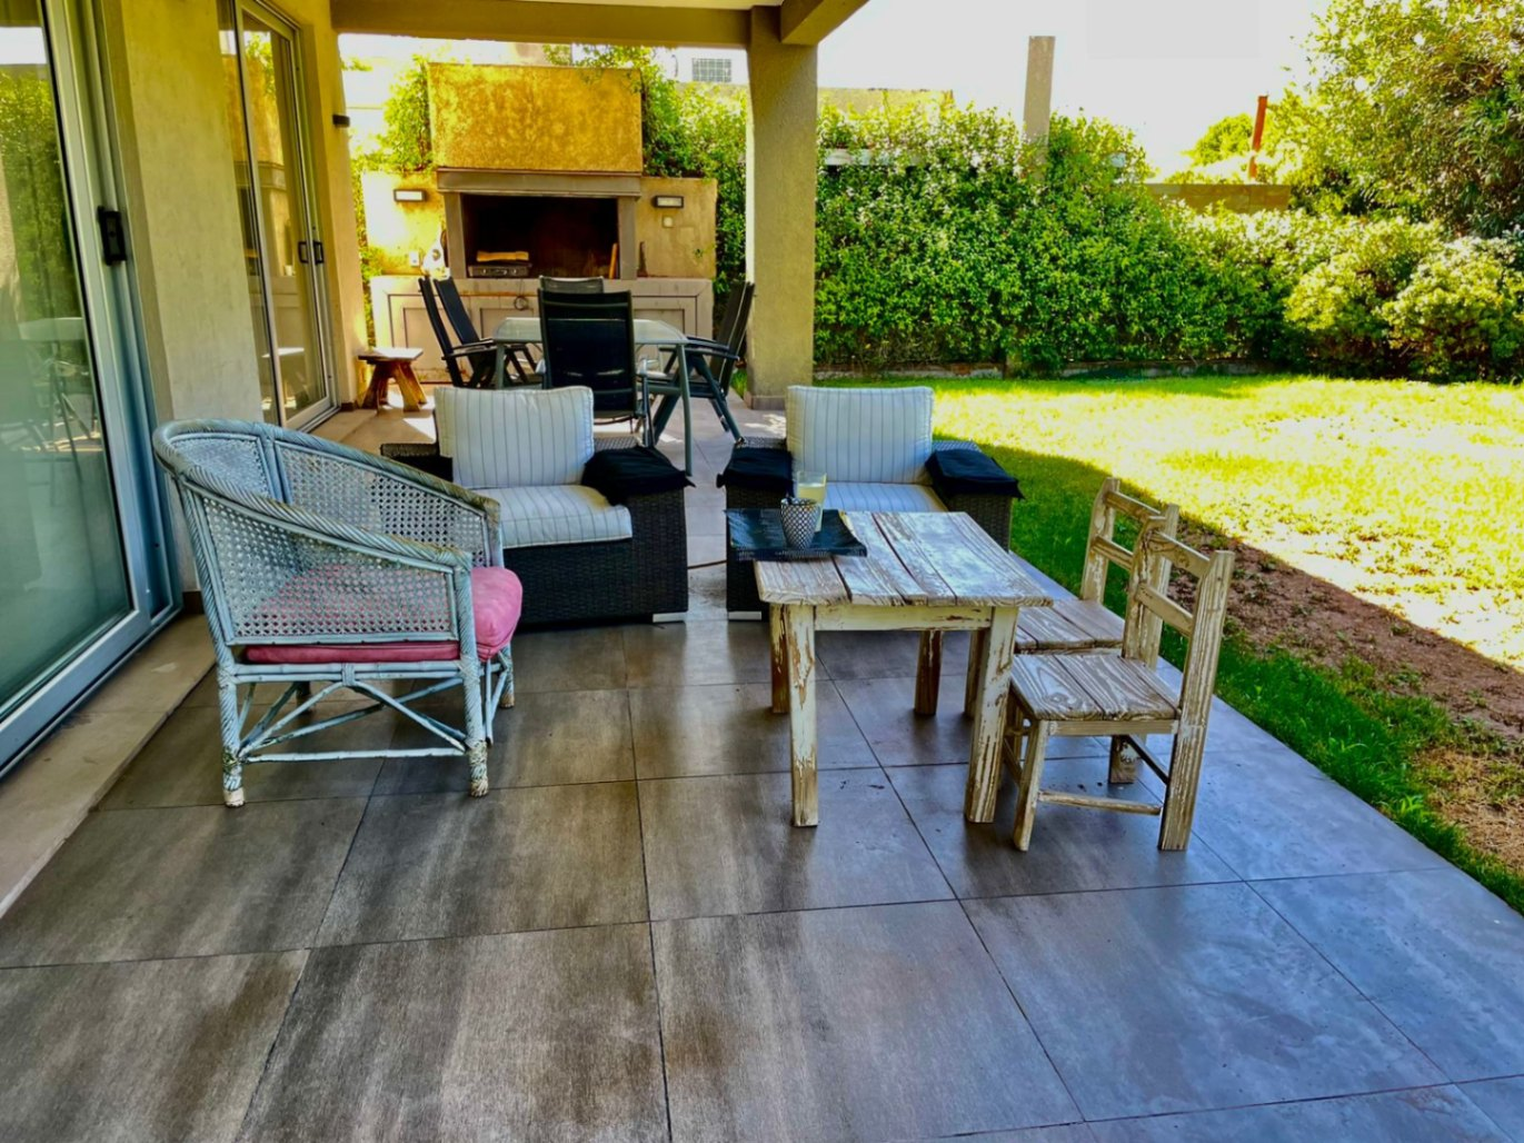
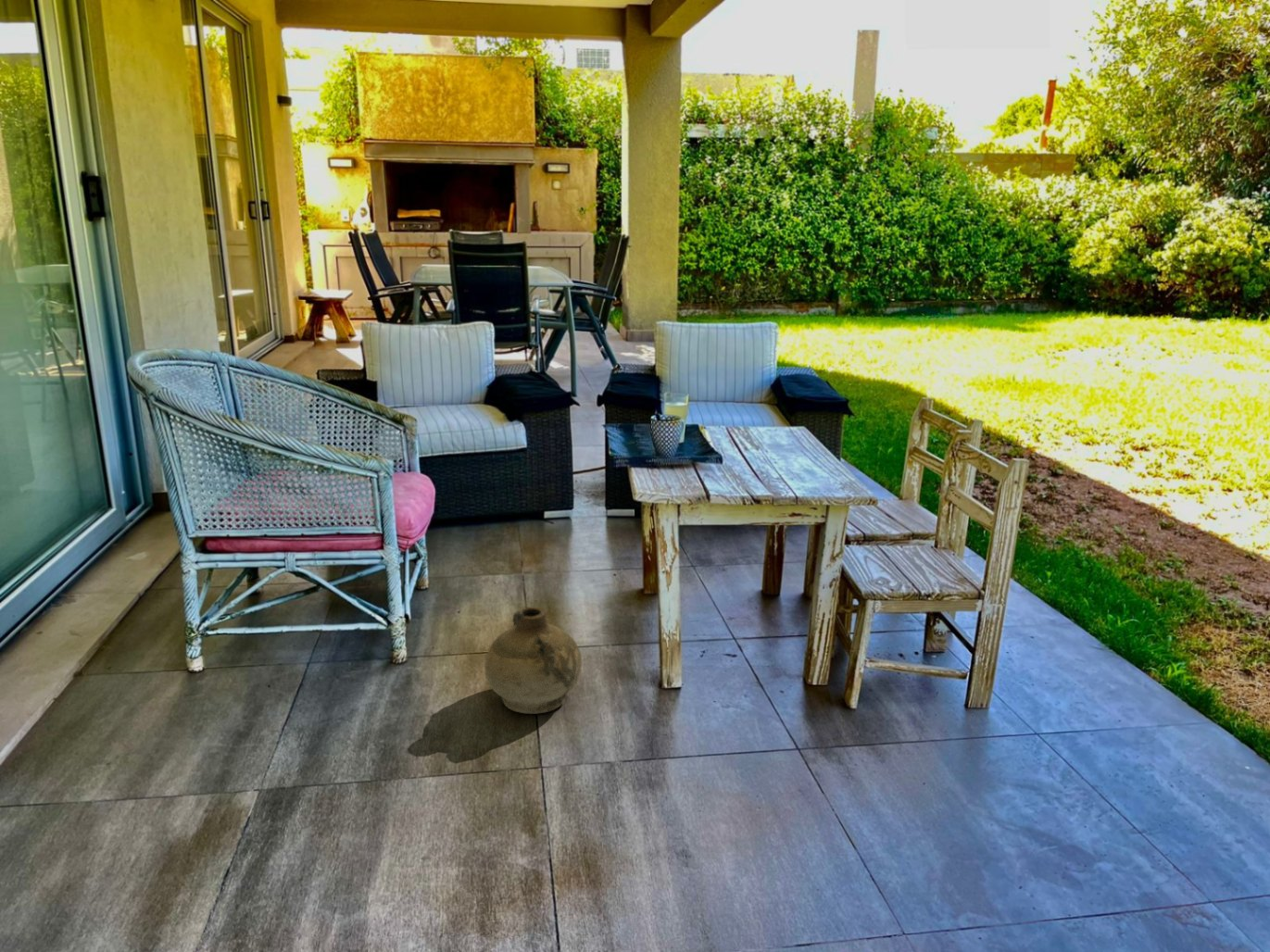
+ ceramic jug (533, 655)
